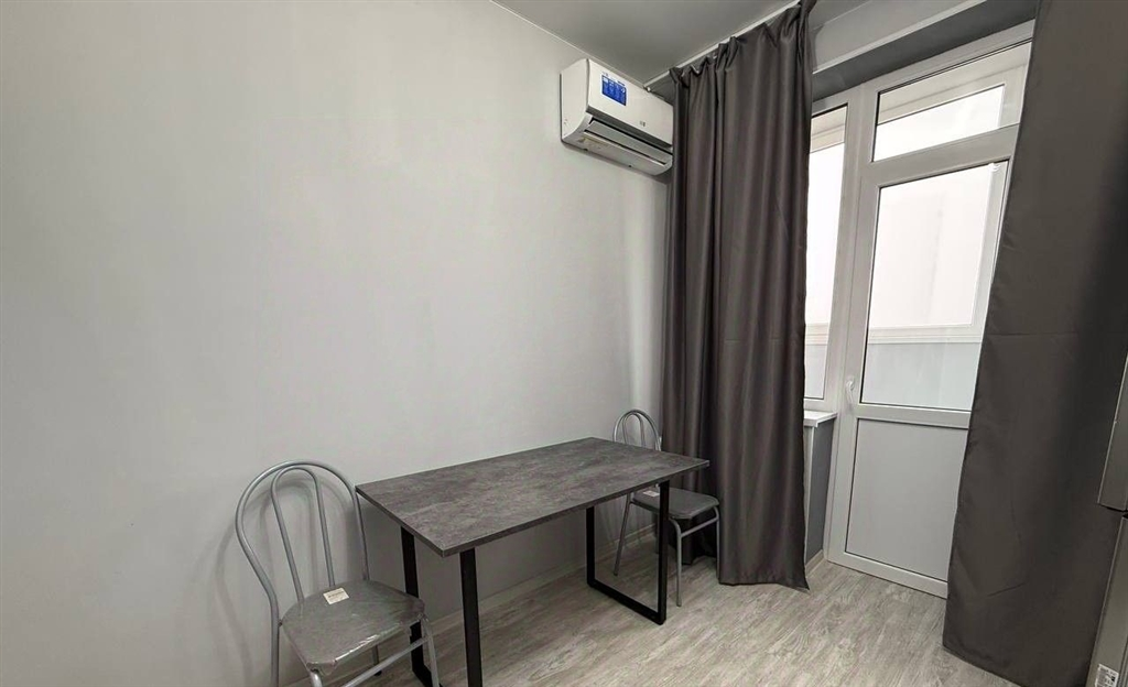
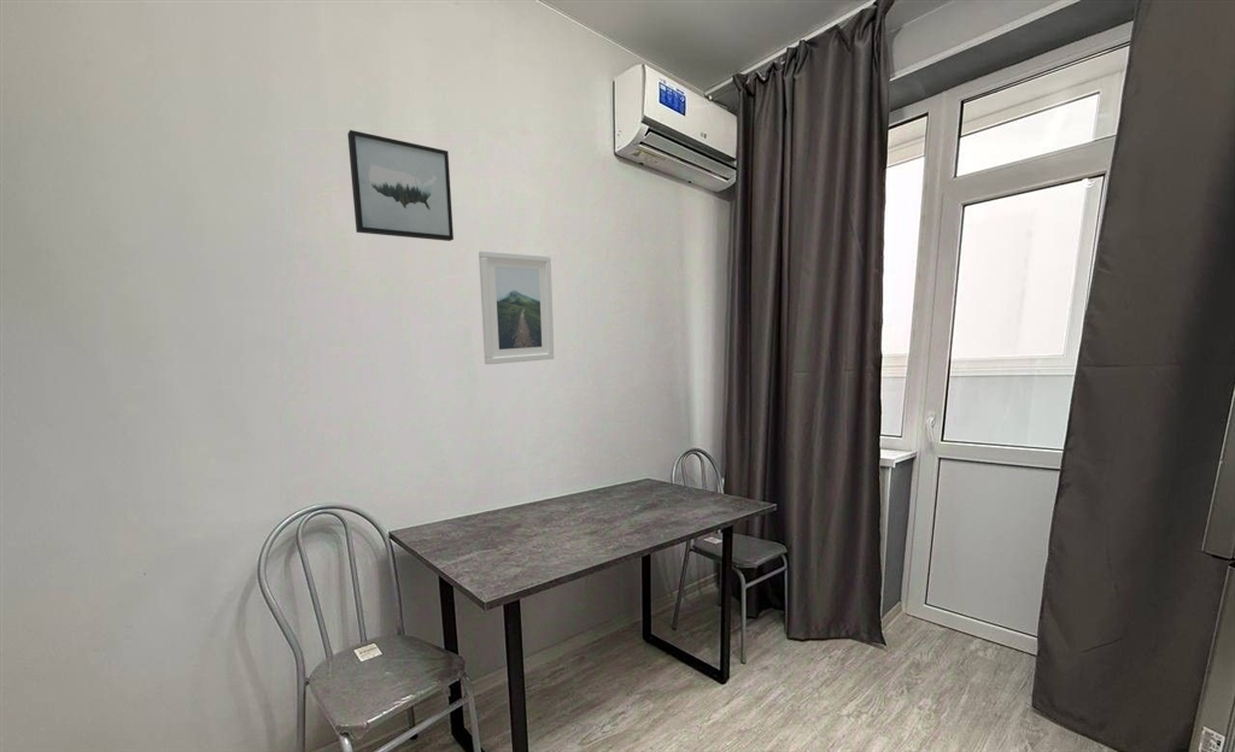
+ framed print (519, 307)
+ wall art (404, 189)
